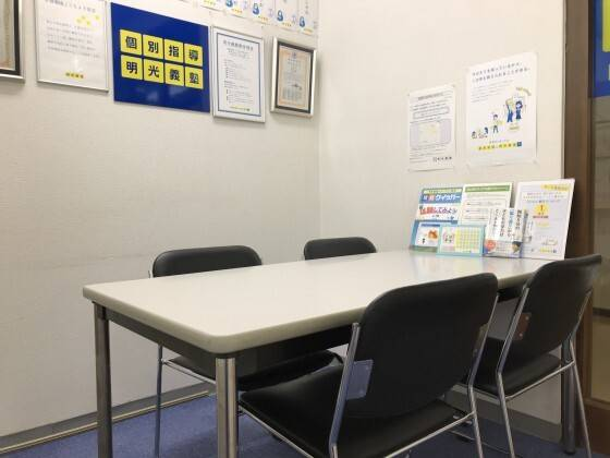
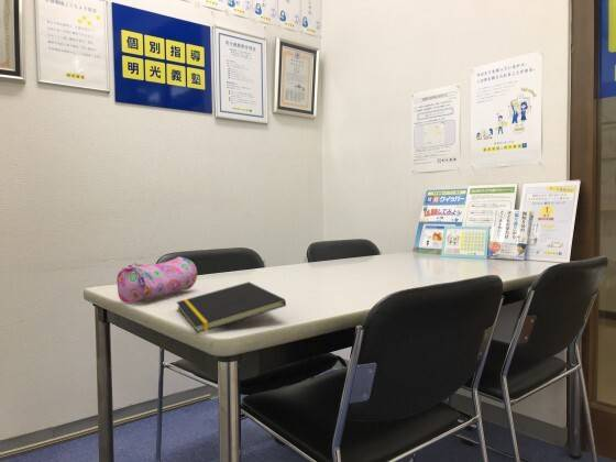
+ pencil case (158, 277)
+ notepad (227, 304)
